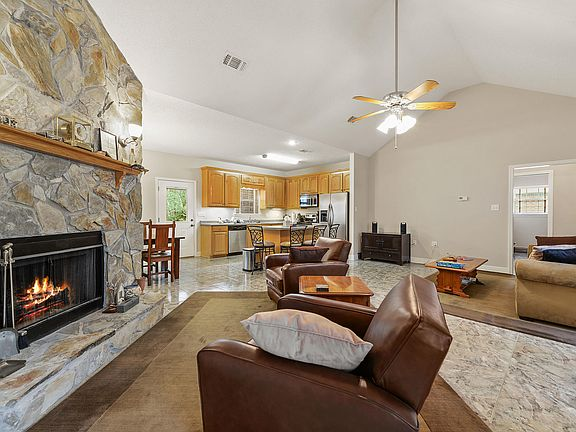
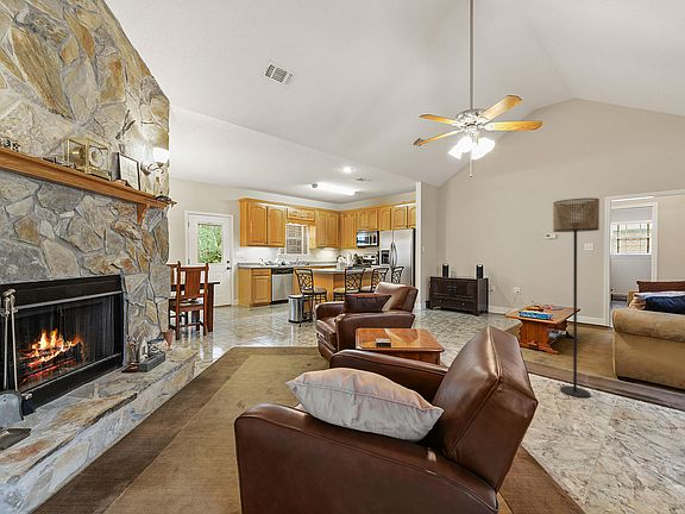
+ floor lamp (574, 296)
